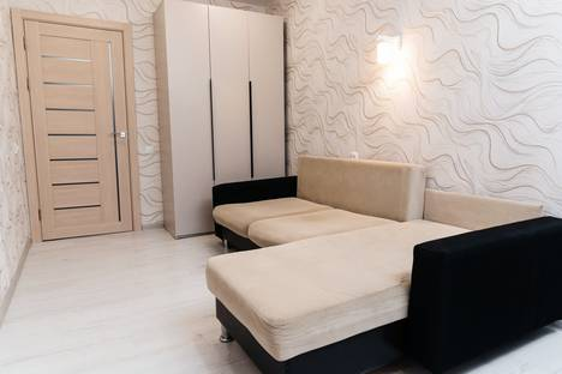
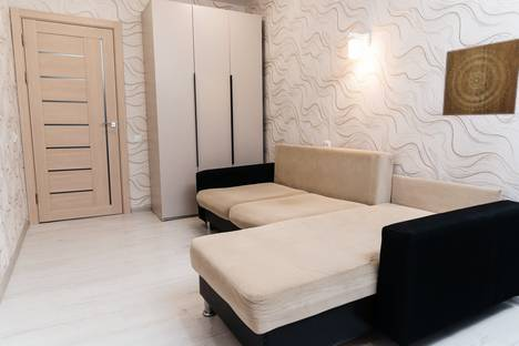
+ wall art (478, 80)
